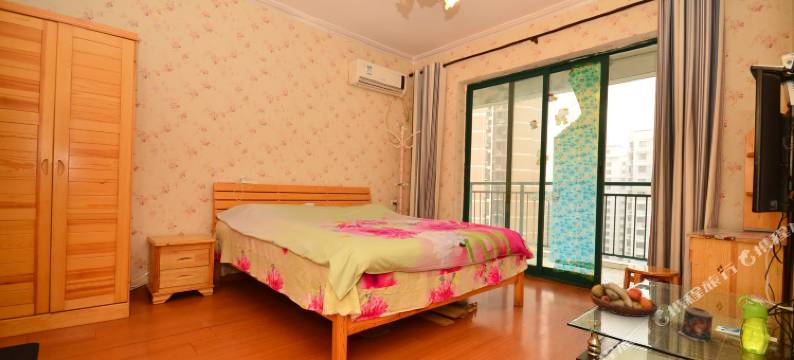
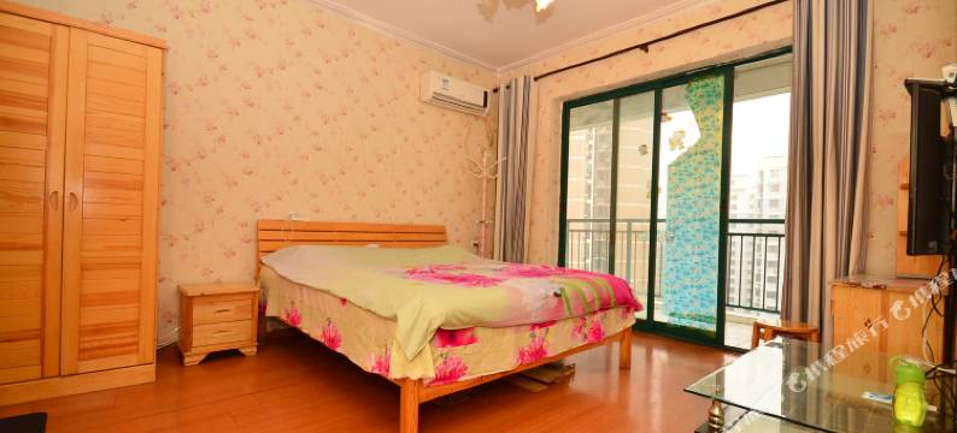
- fruit bowl (622, 296)
- candle (695, 323)
